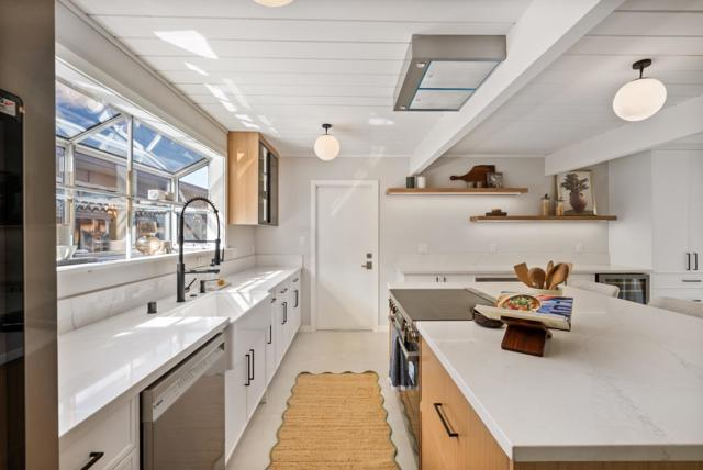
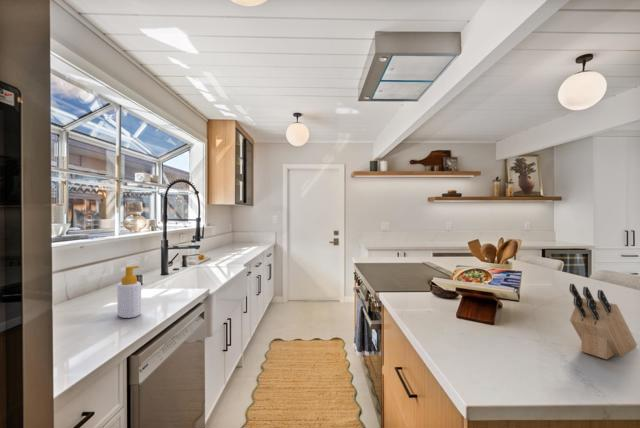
+ soap bottle (129, 290)
+ knife block (601, 316)
